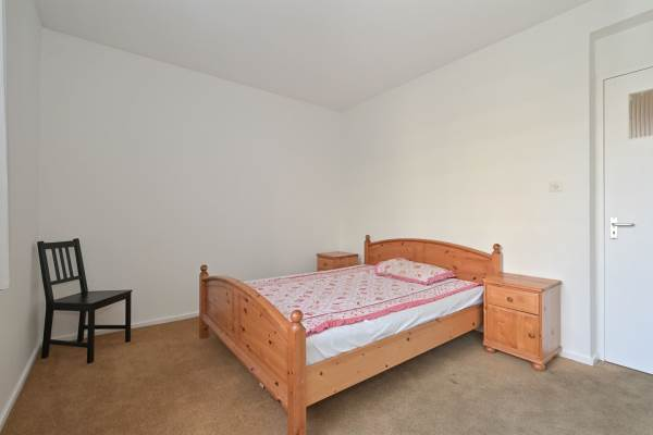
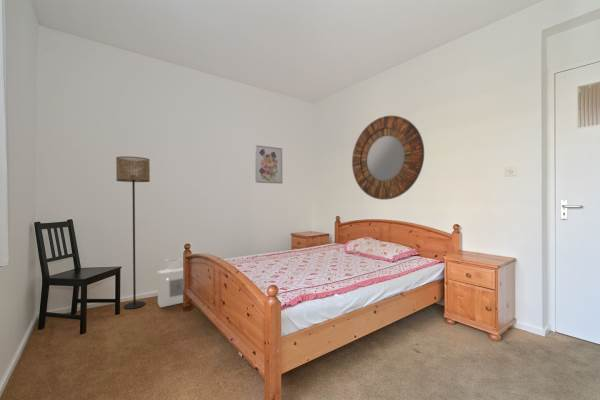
+ floor lamp (133, 232)
+ air purifier (173, 279)
+ home mirror (384, 158)
+ wall art (269, 165)
